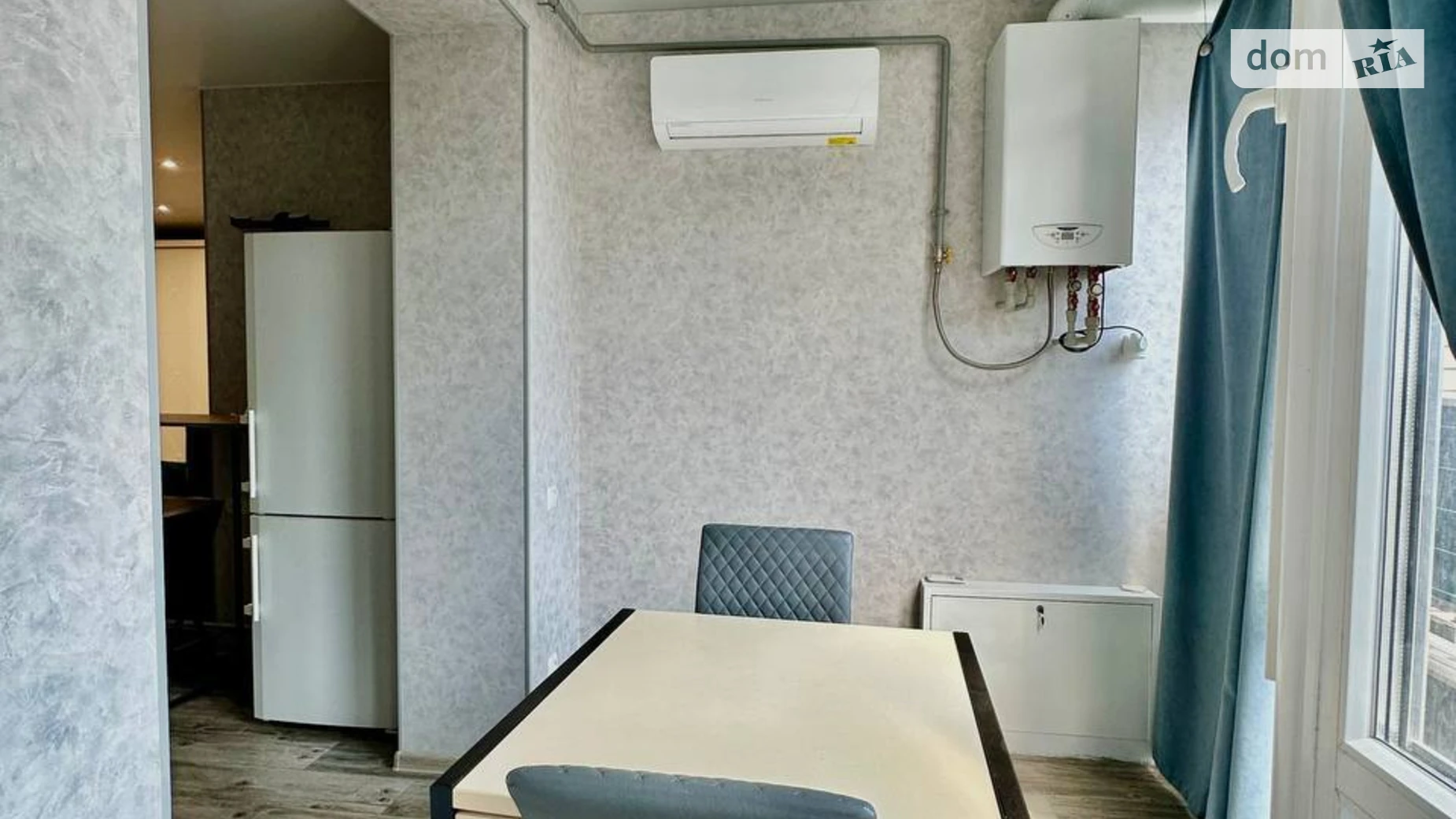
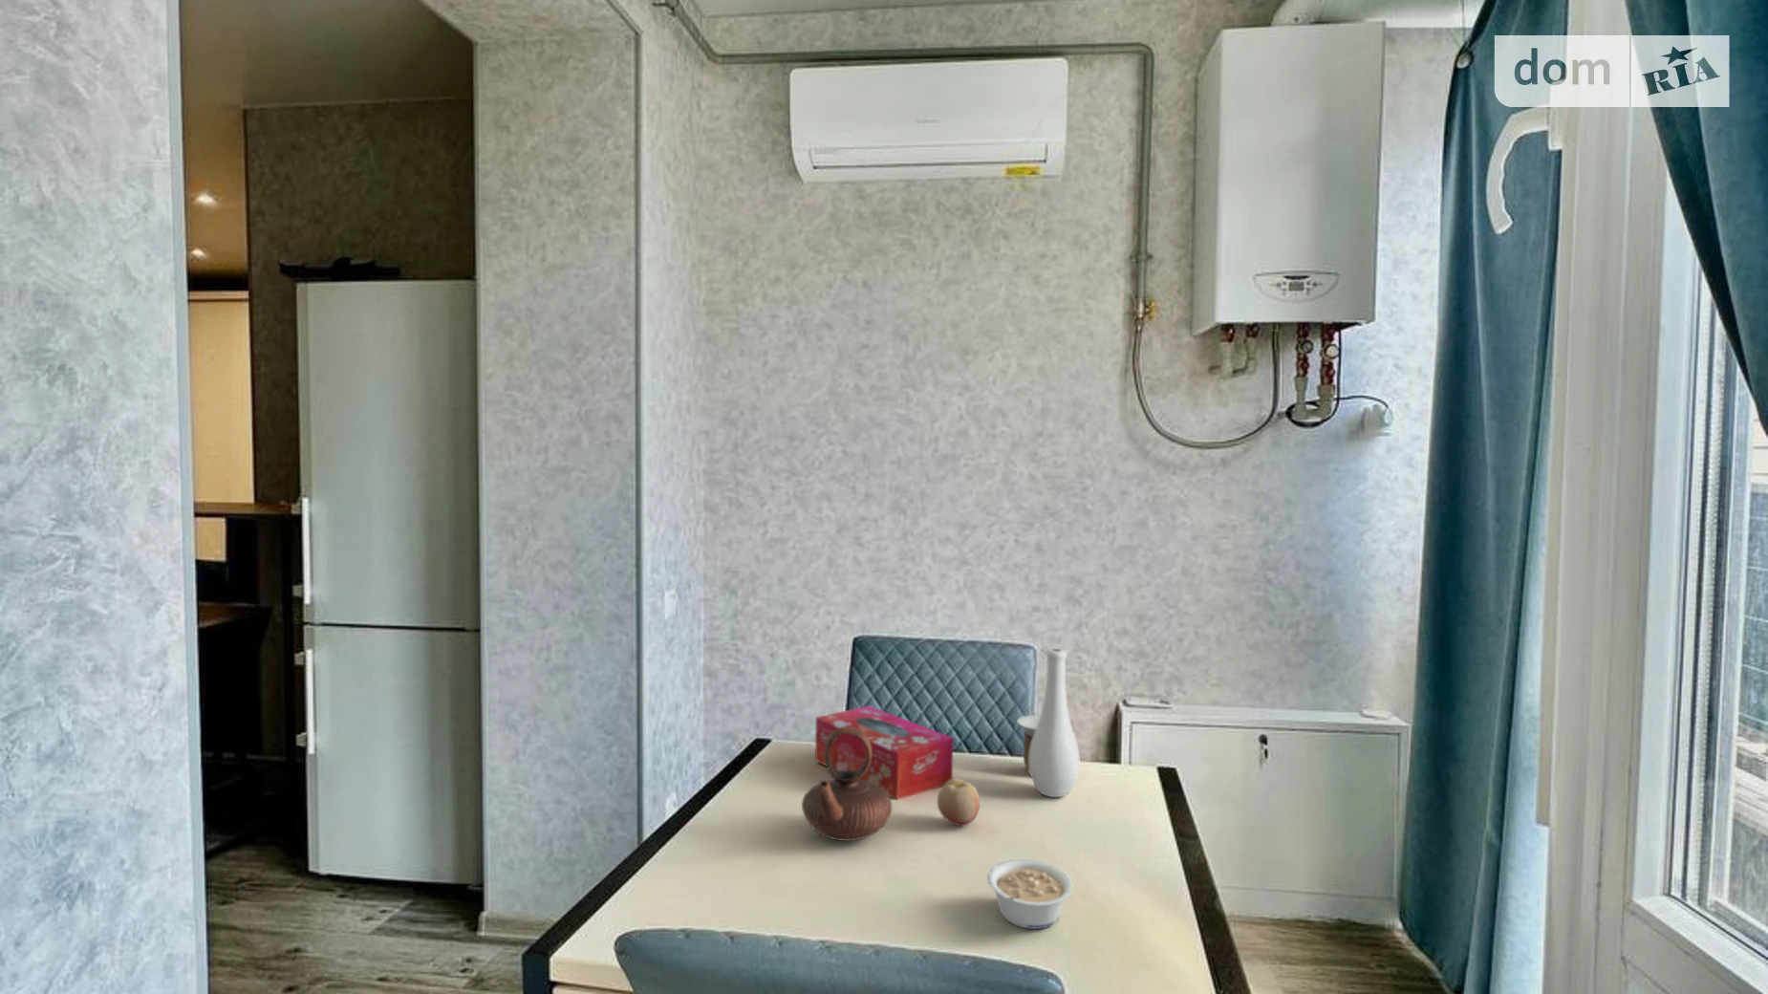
+ vase (1048, 712)
+ fruit (958, 802)
+ teapot (844, 786)
+ legume (1030, 894)
+ tissue box (882, 749)
